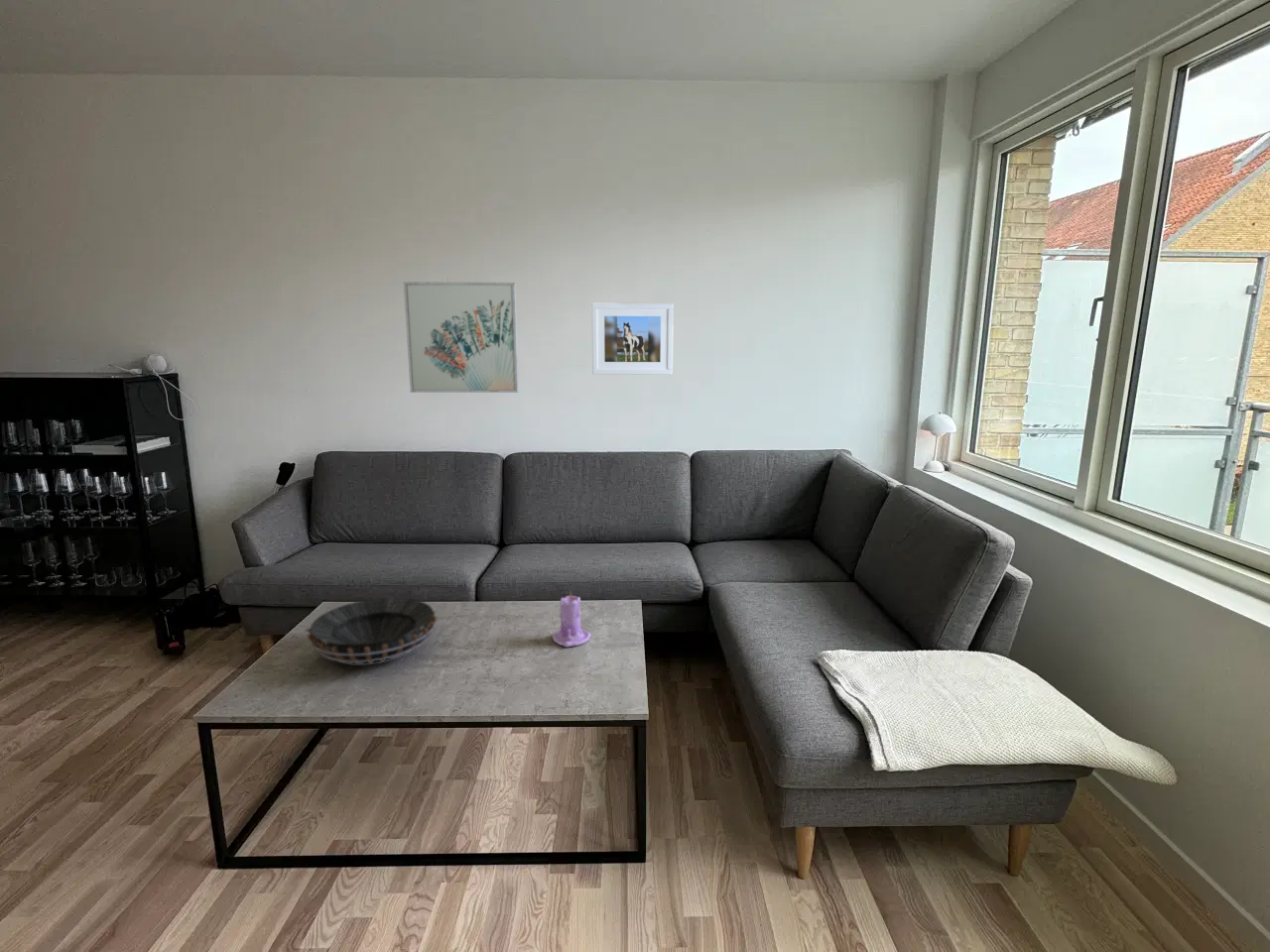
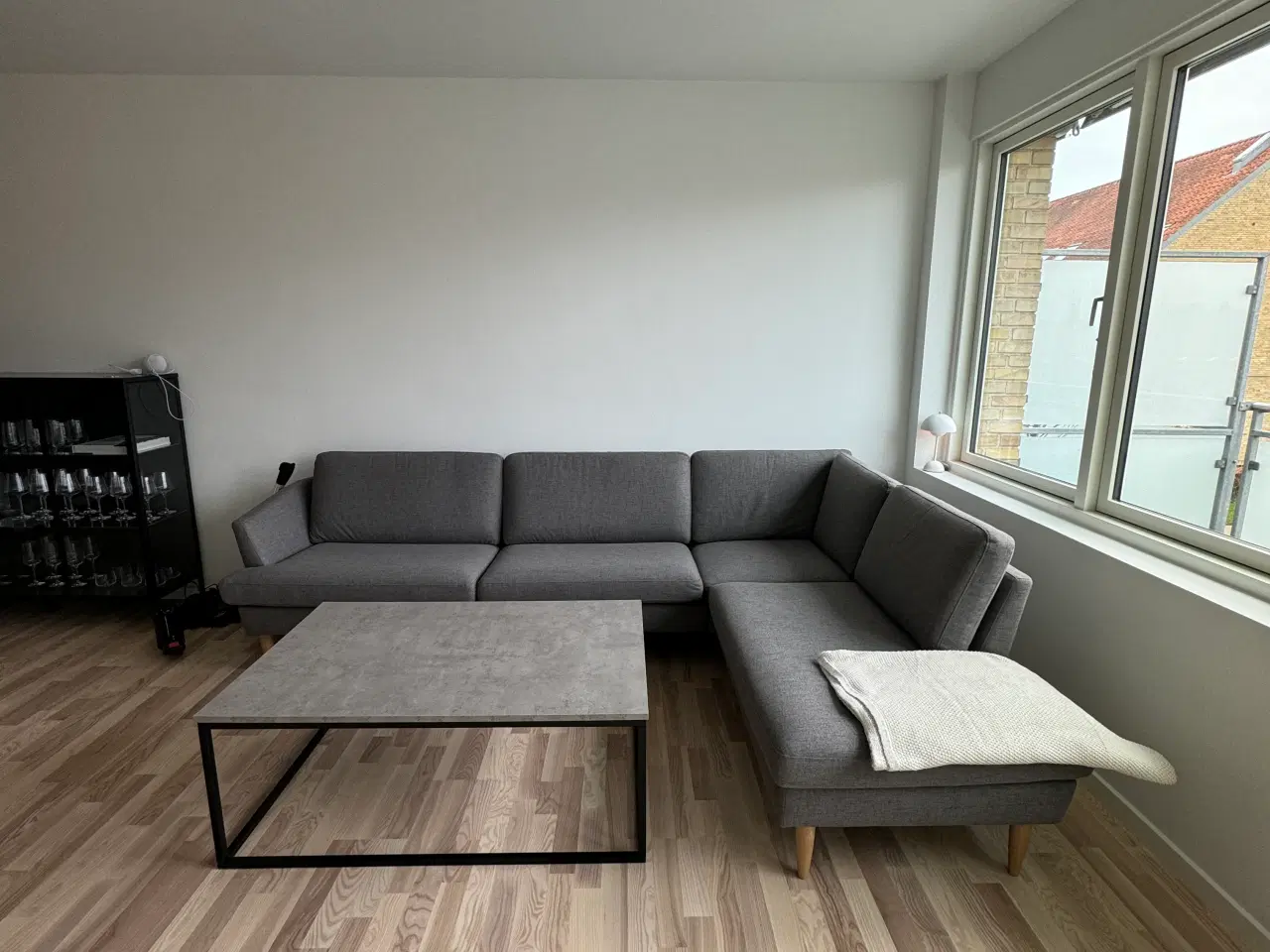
- candle (572, 615)
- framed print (632, 339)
- wall art (461, 338)
- decorative bowl (373, 636)
